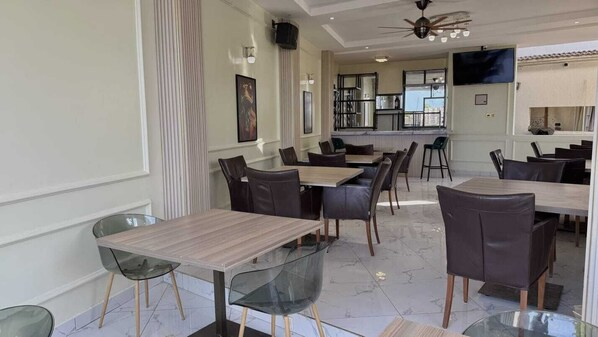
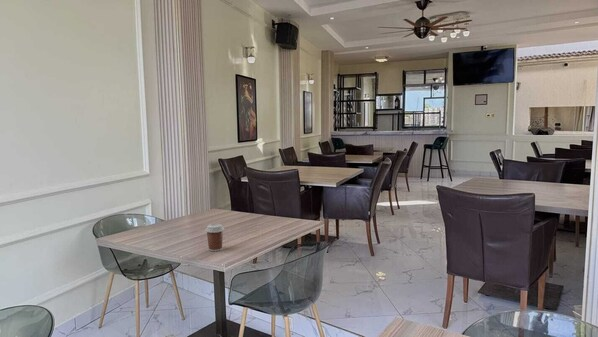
+ coffee cup (215, 237)
